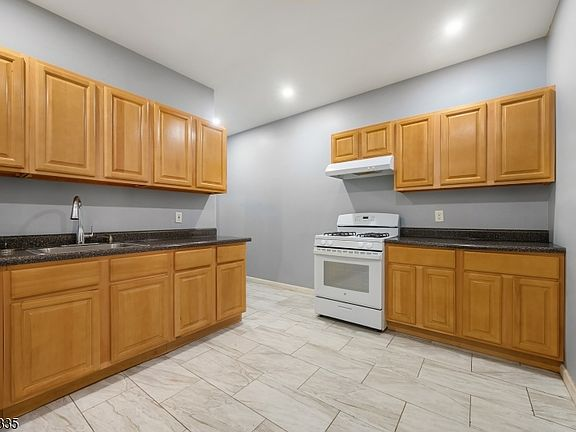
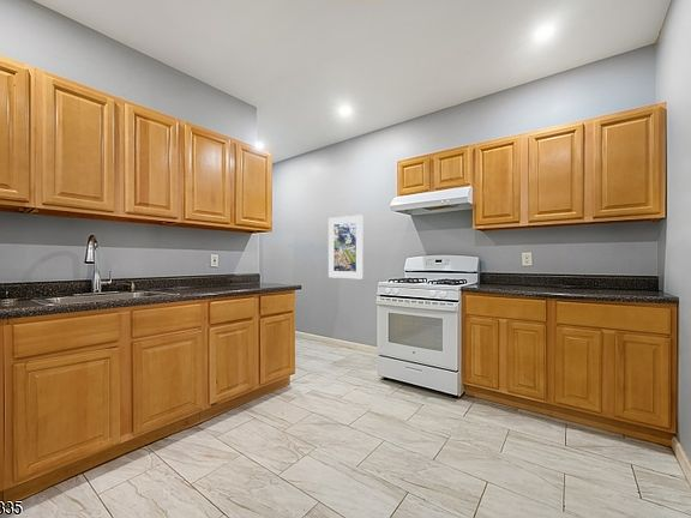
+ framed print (344, 247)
